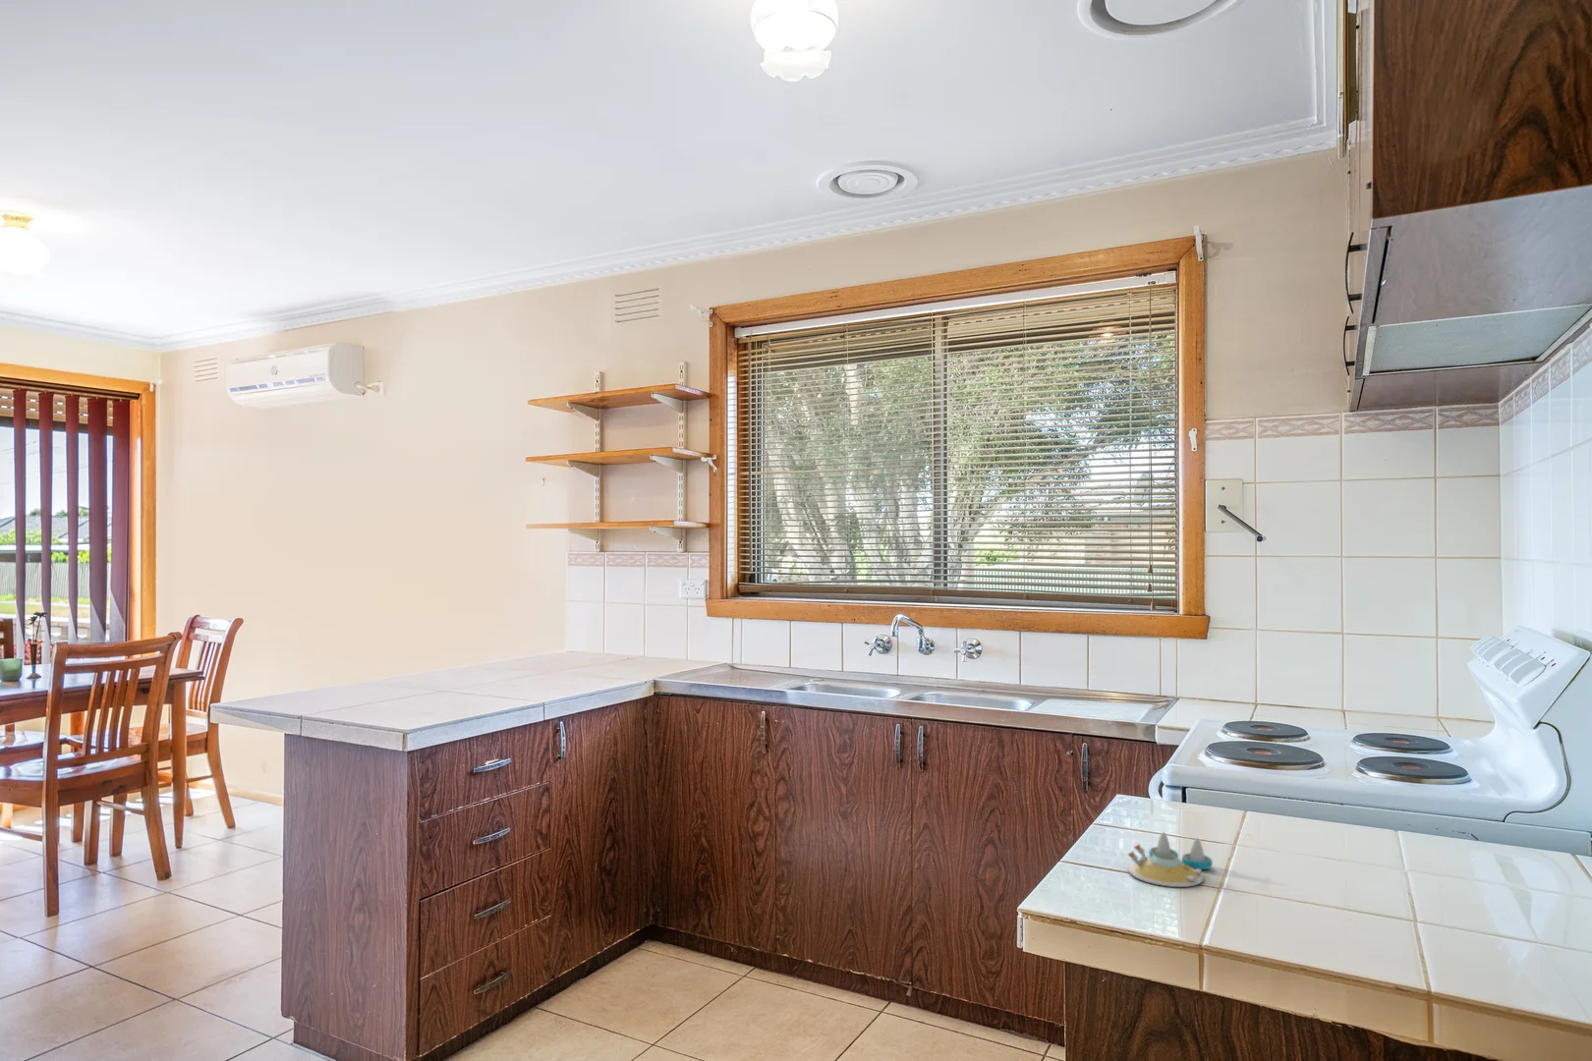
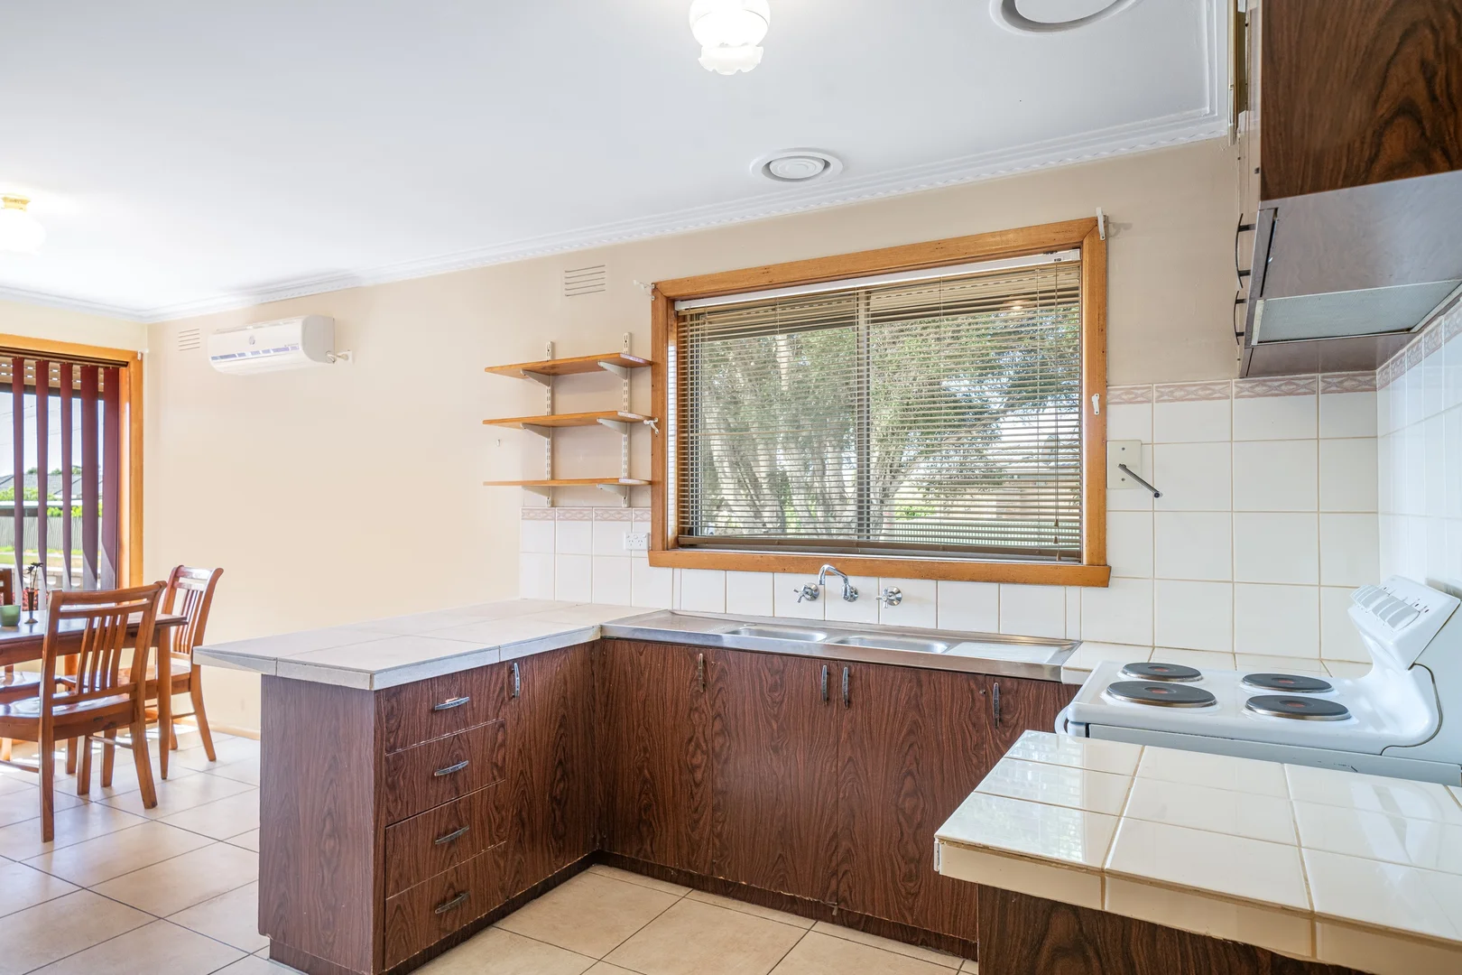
- salt and pepper shaker set (1168, 856)
